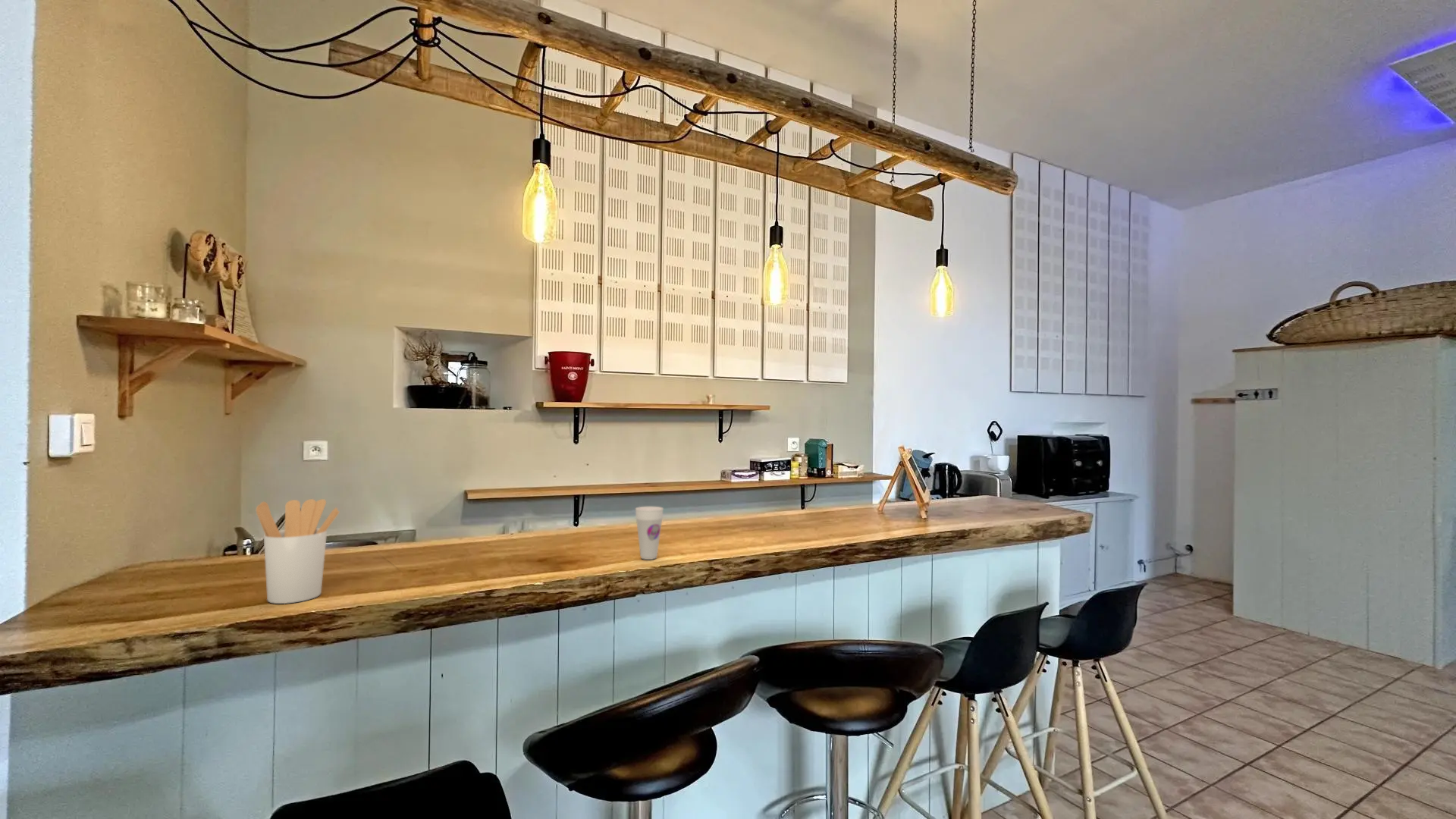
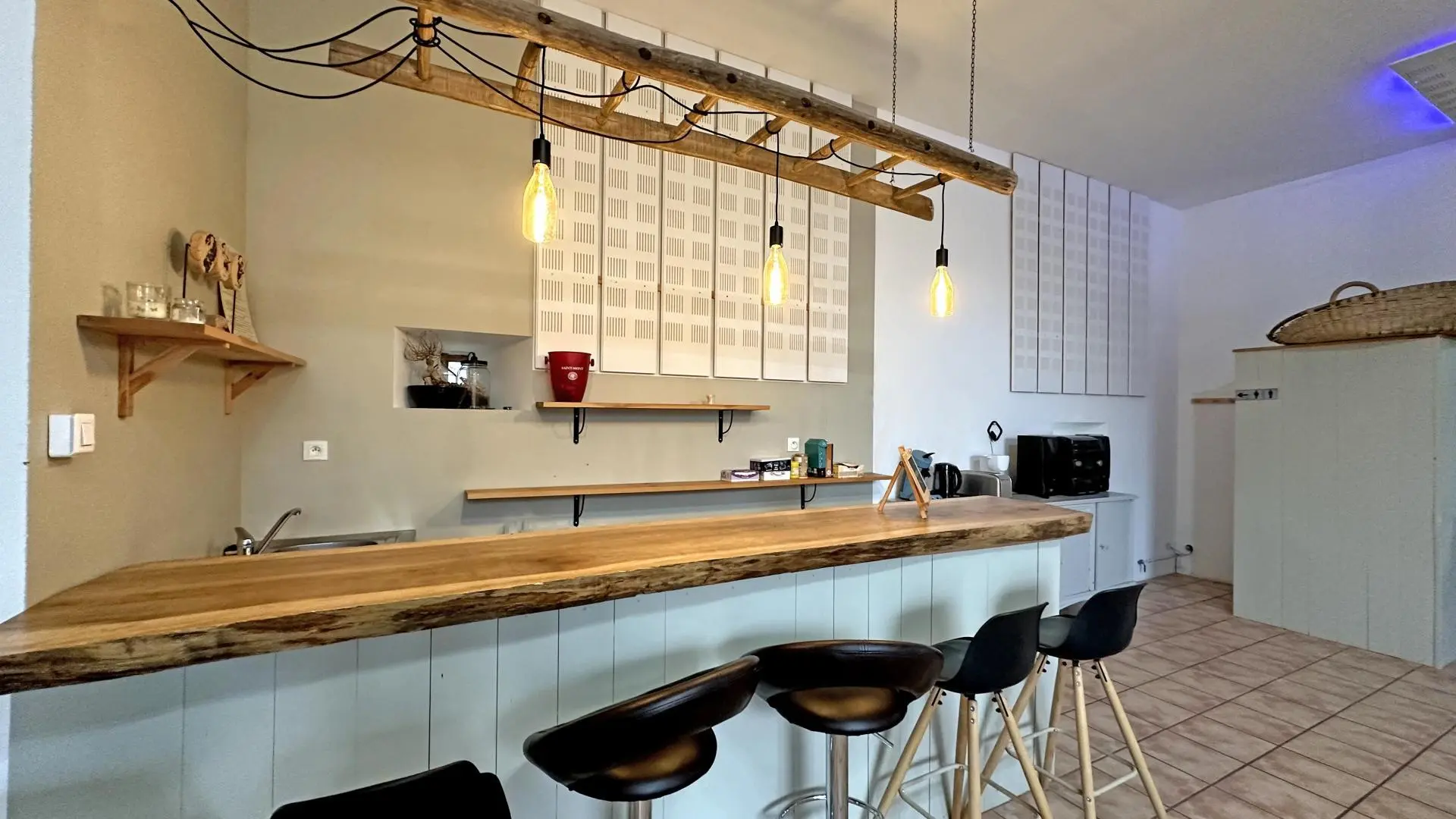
- utensil holder (298, 546)
- cup (648, 532)
